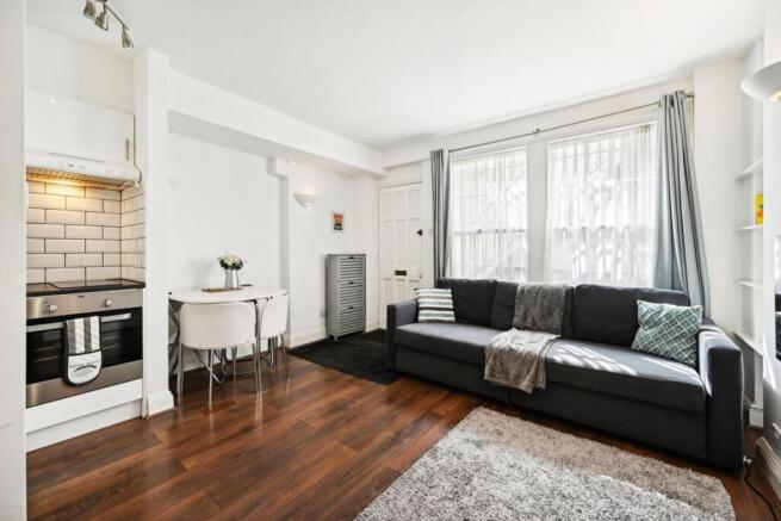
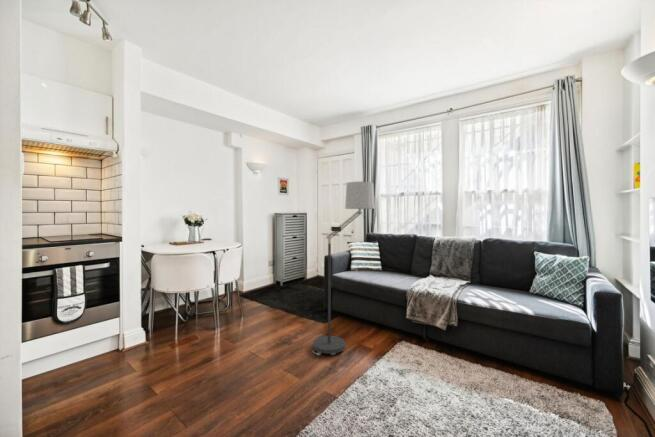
+ floor lamp (330, 259)
